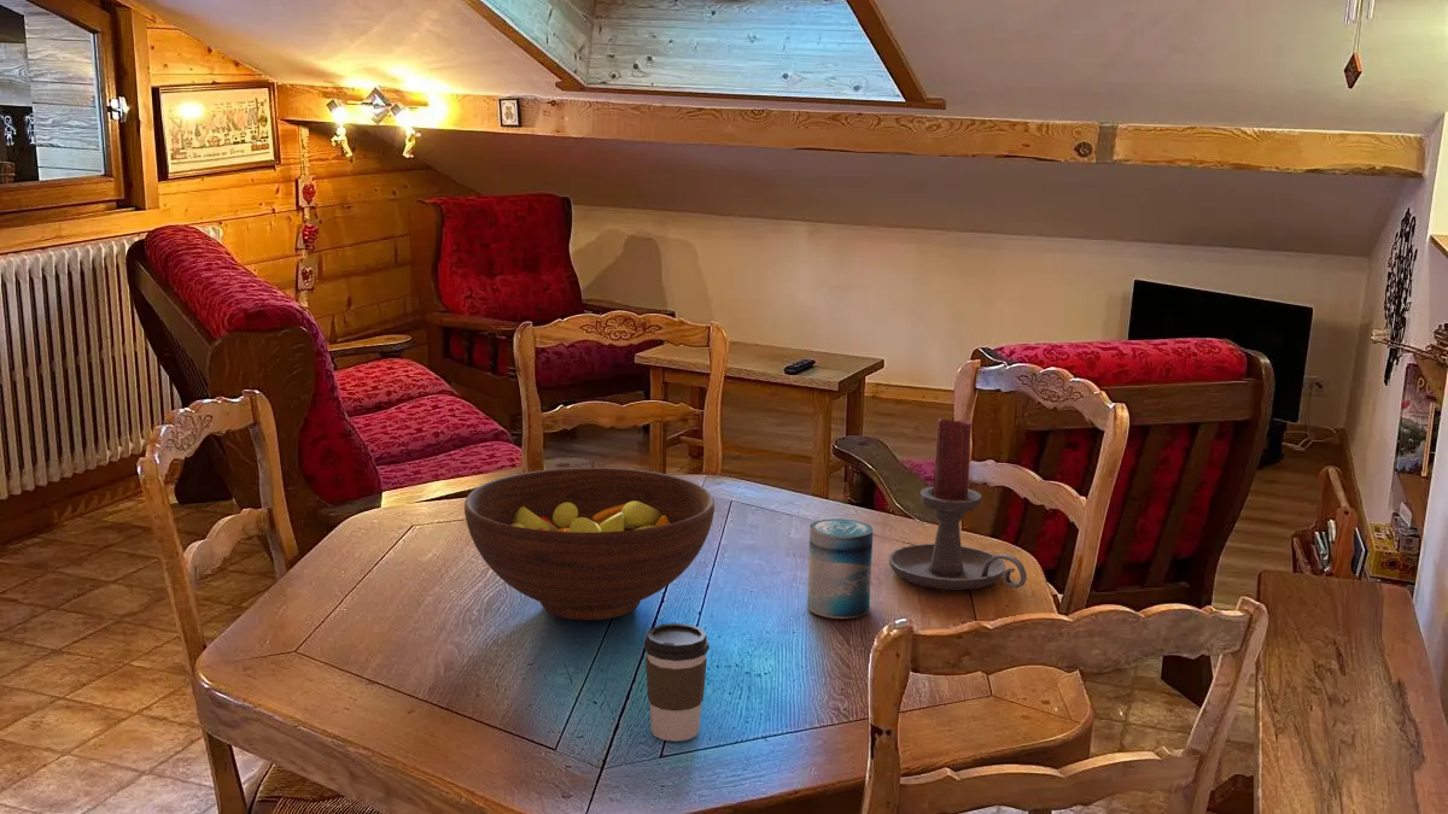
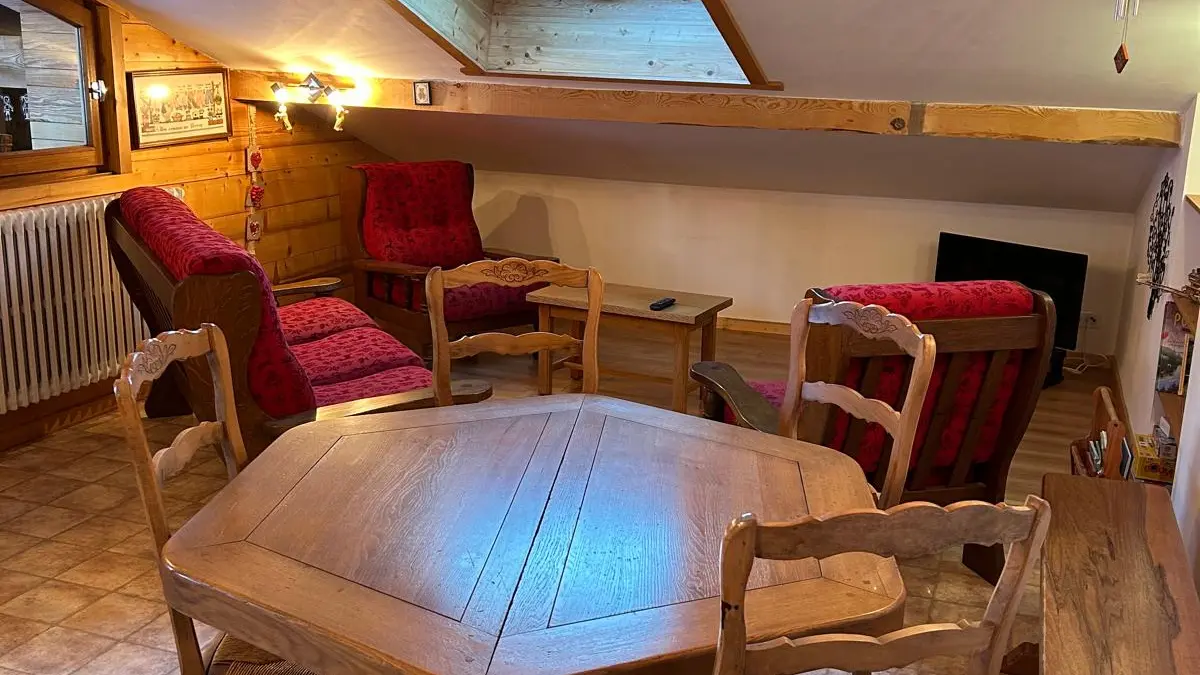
- candle holder (964, 499)
- coffee cup (676, 683)
- fruit bowl (590, 552)
- beverage can (840, 567)
